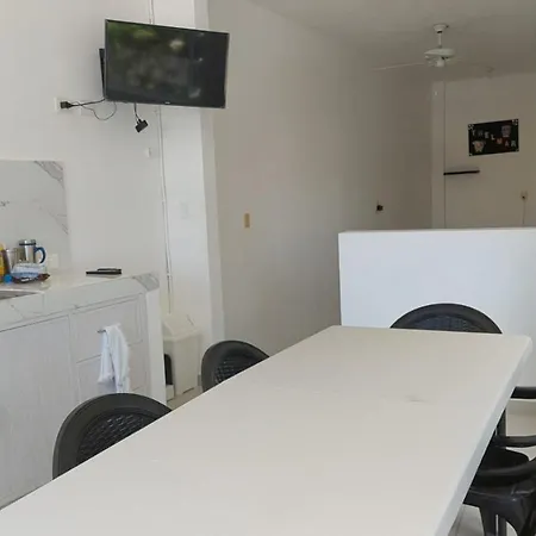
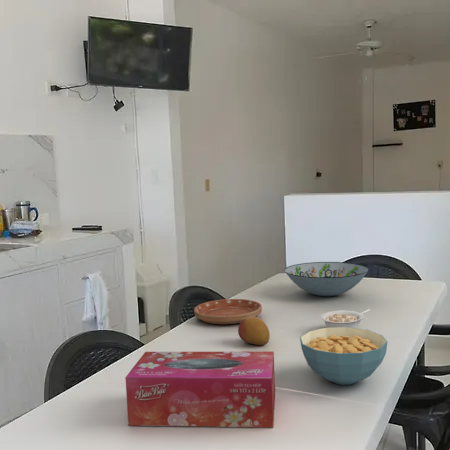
+ legume (343, 322)
+ decorative bowl (326, 281)
+ saucer (228, 311)
+ fruit (253, 330)
+ tissue box (204, 386)
+ cereal bowl (343, 359)
